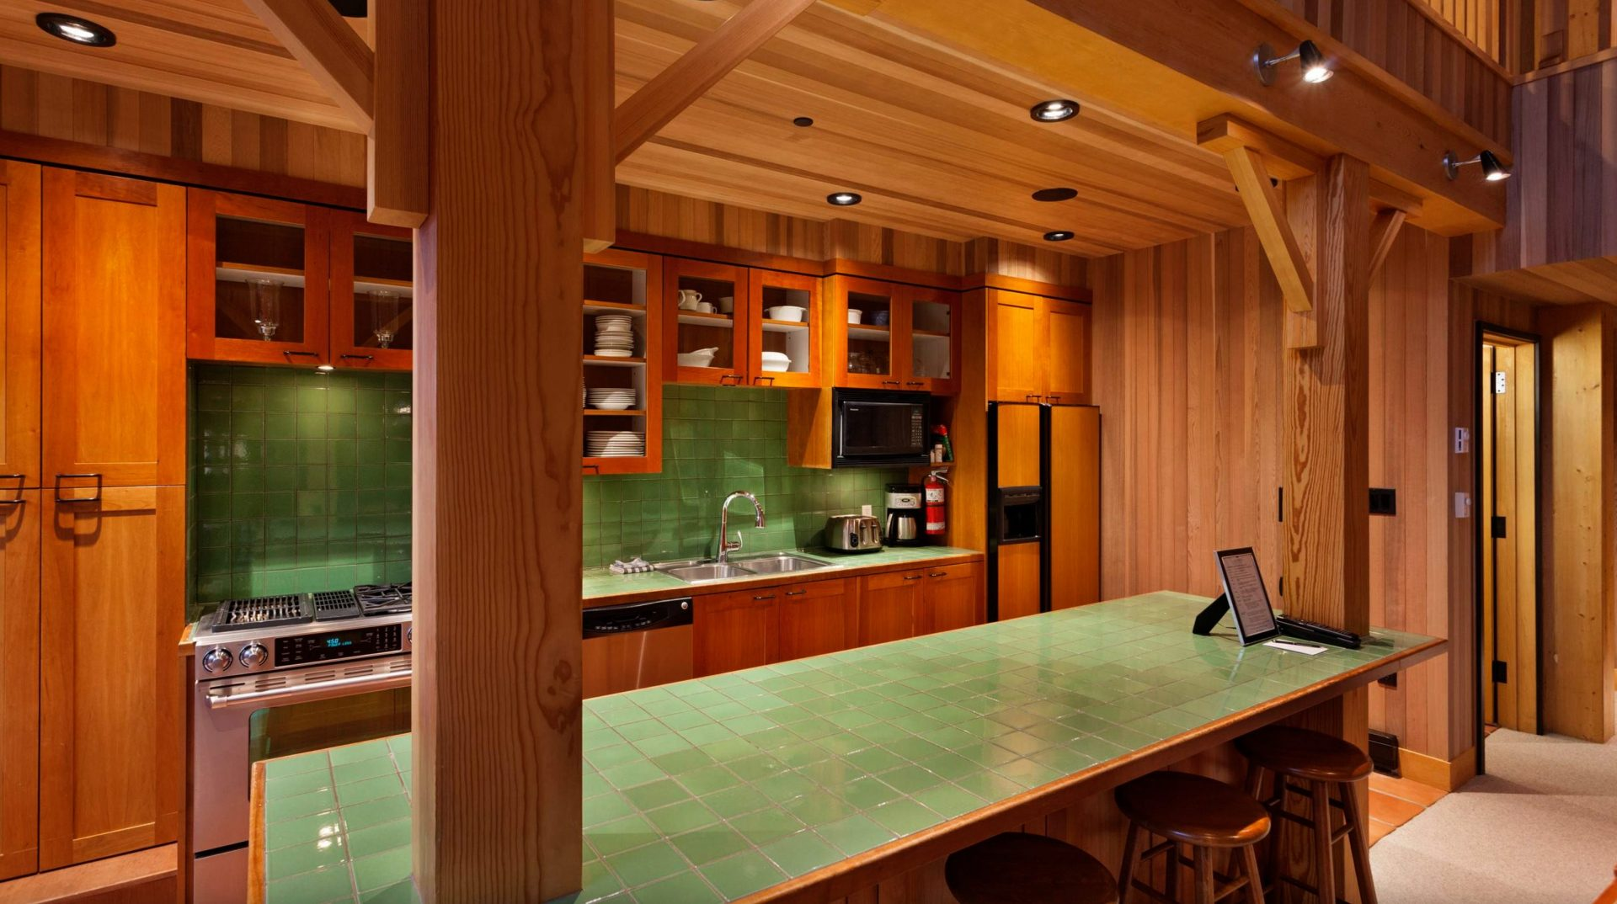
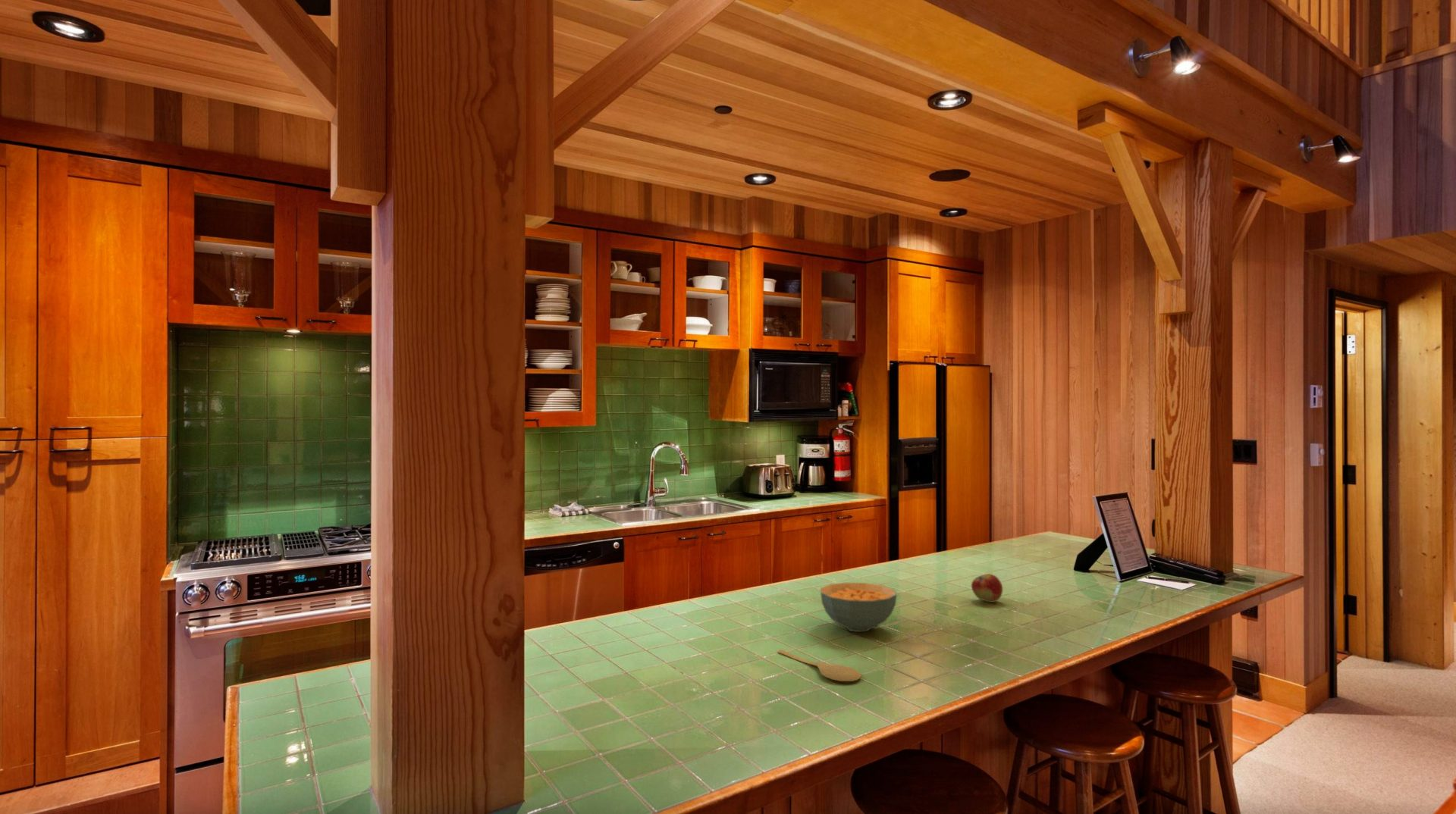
+ cereal bowl (858, 609)
+ spoon (815, 663)
+ fruit (987, 587)
